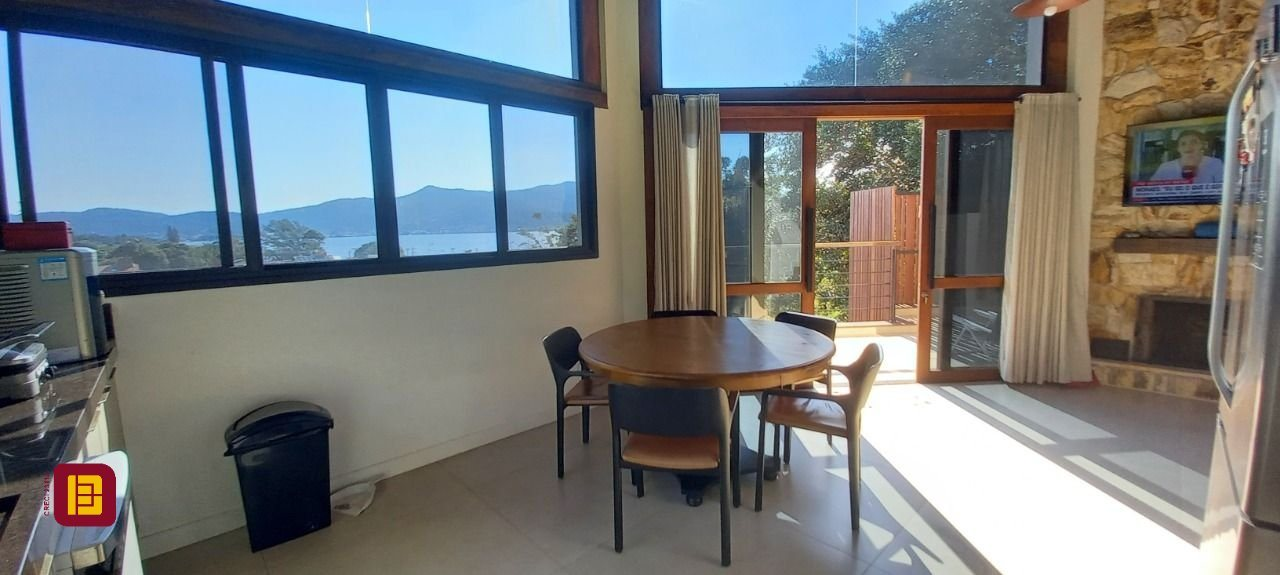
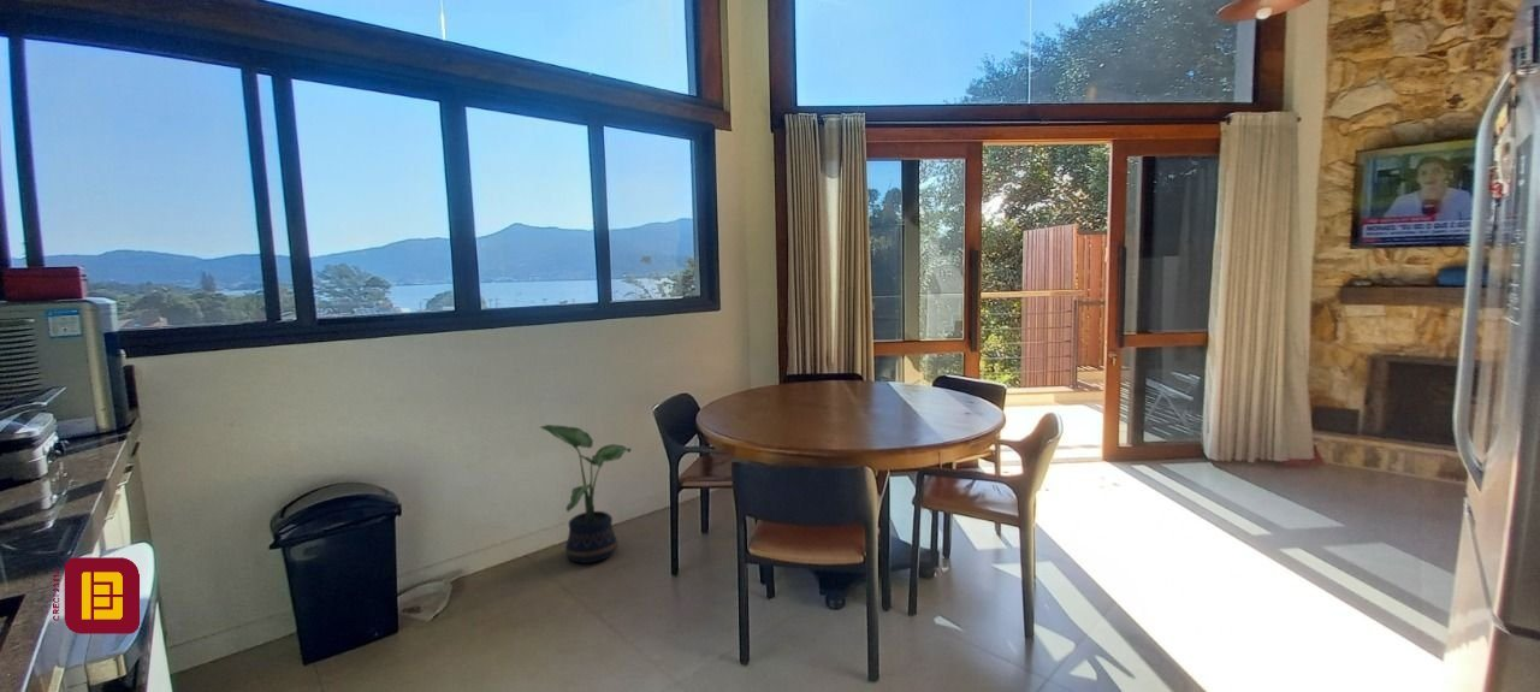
+ potted plant (593, 487)
